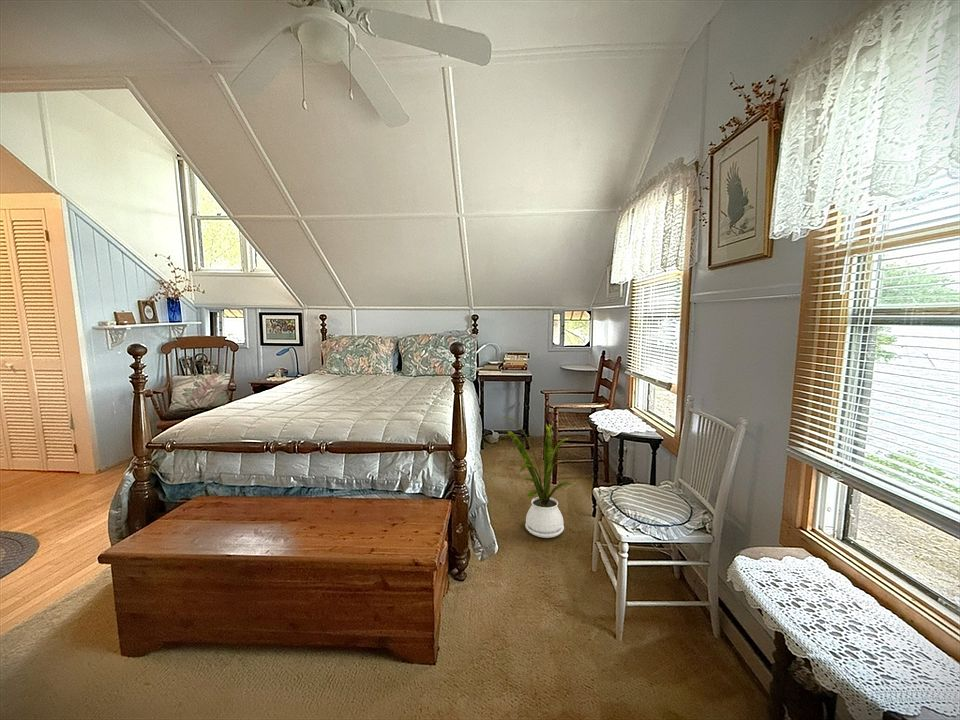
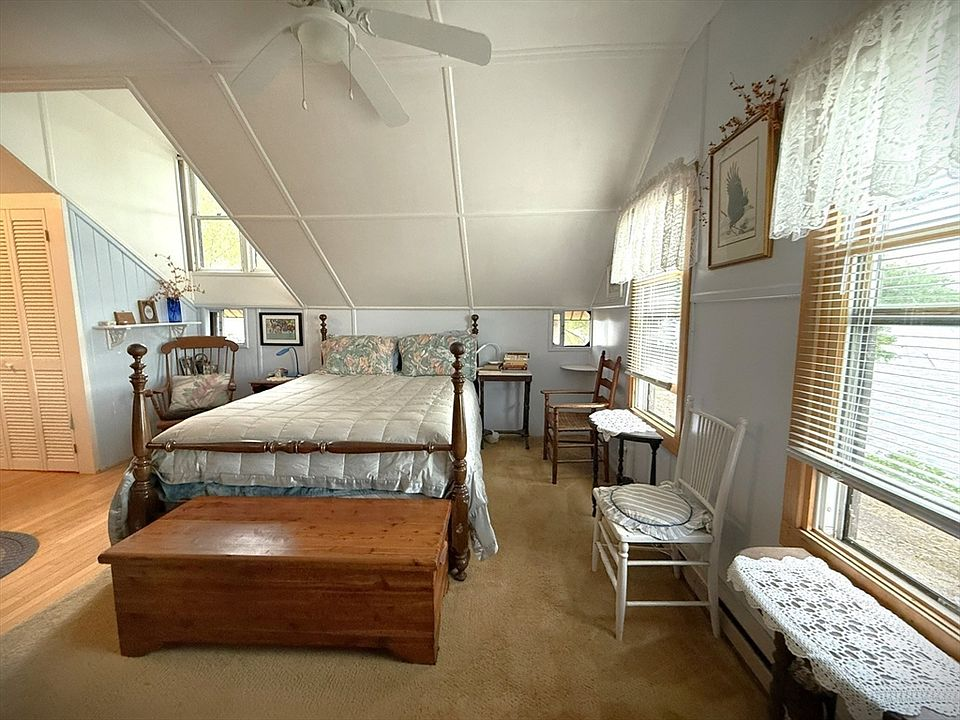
- house plant (539, 472)
